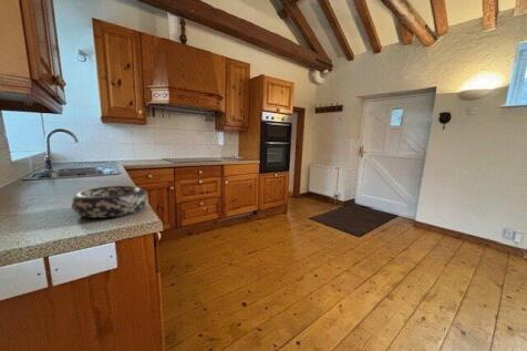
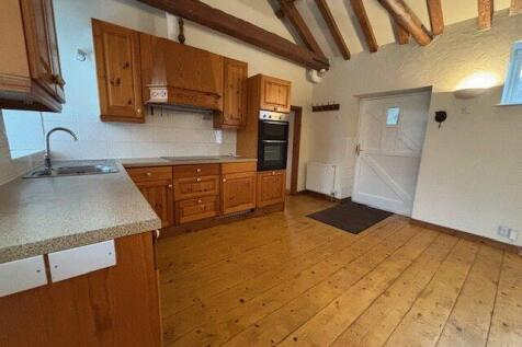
- decorative bowl (112, 200)
